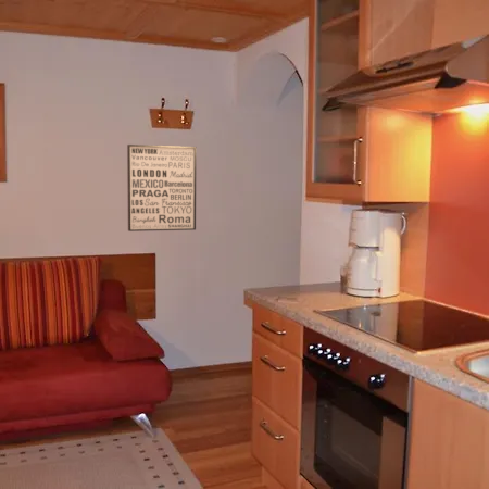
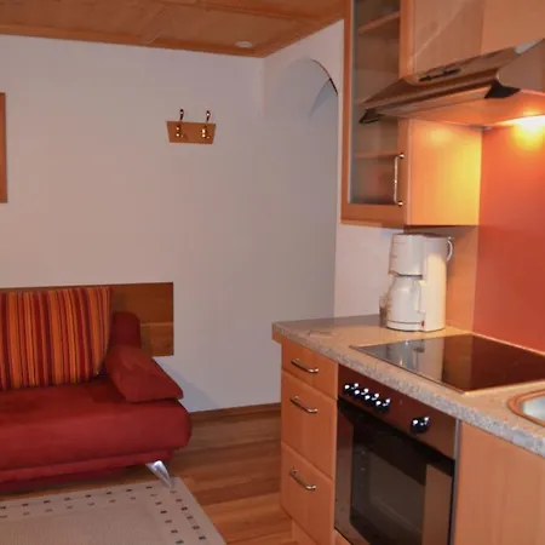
- wall art (162, 188)
